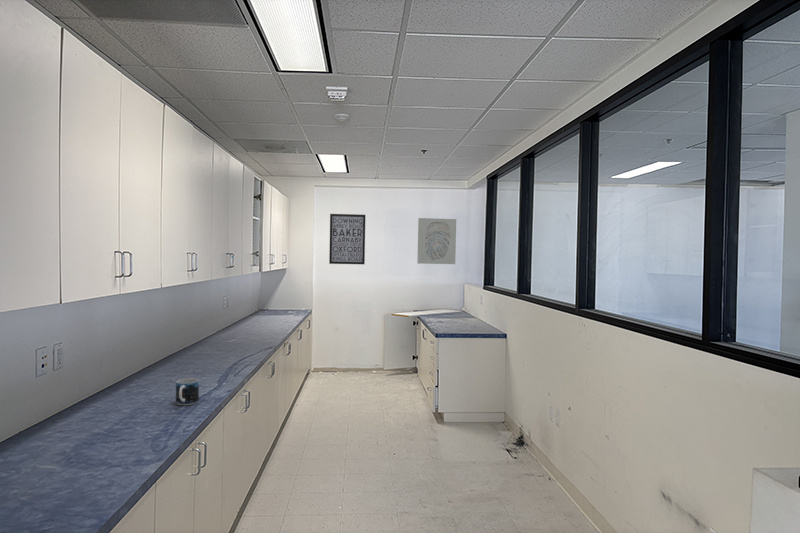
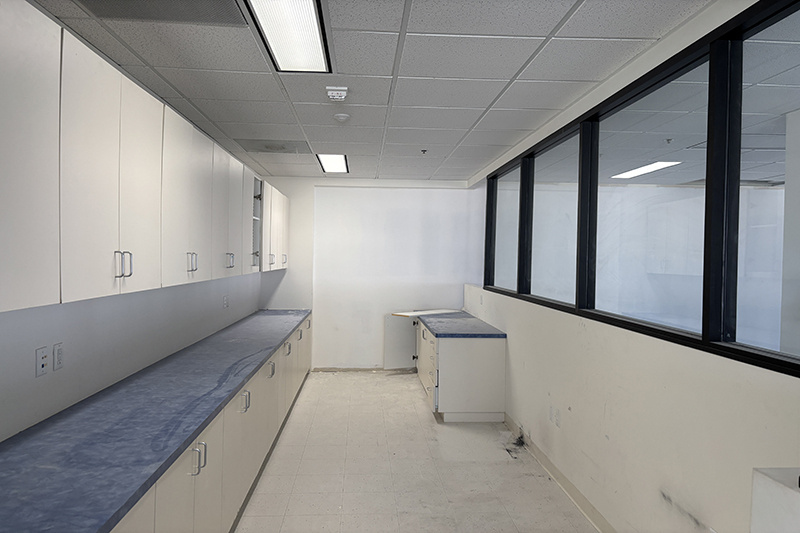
- wall art (347, 239)
- mug (185, 392)
- wall art (436, 241)
